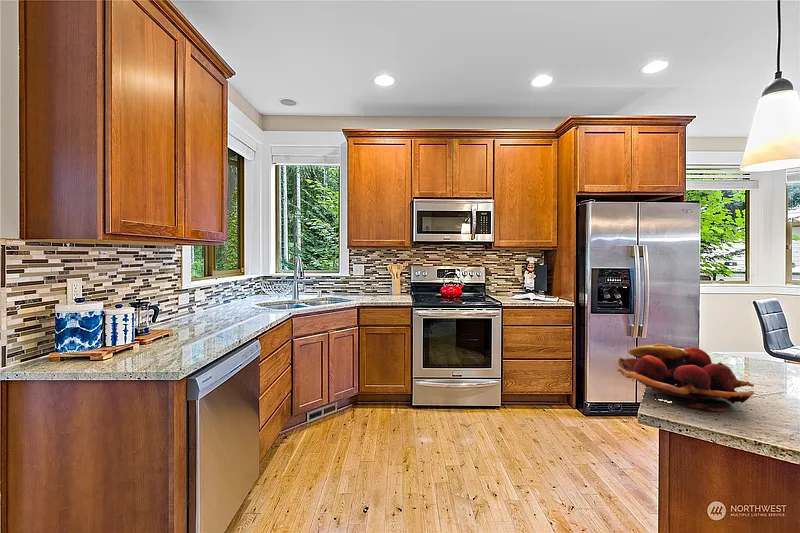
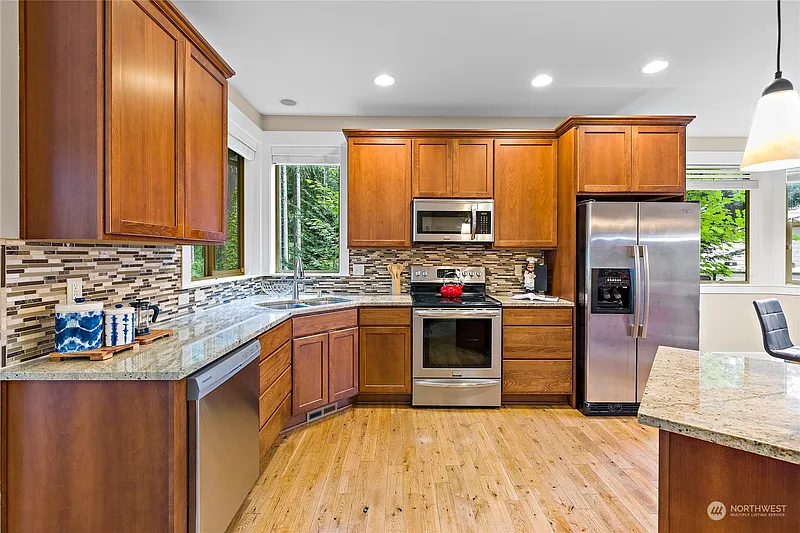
- fruit basket (677, 371)
